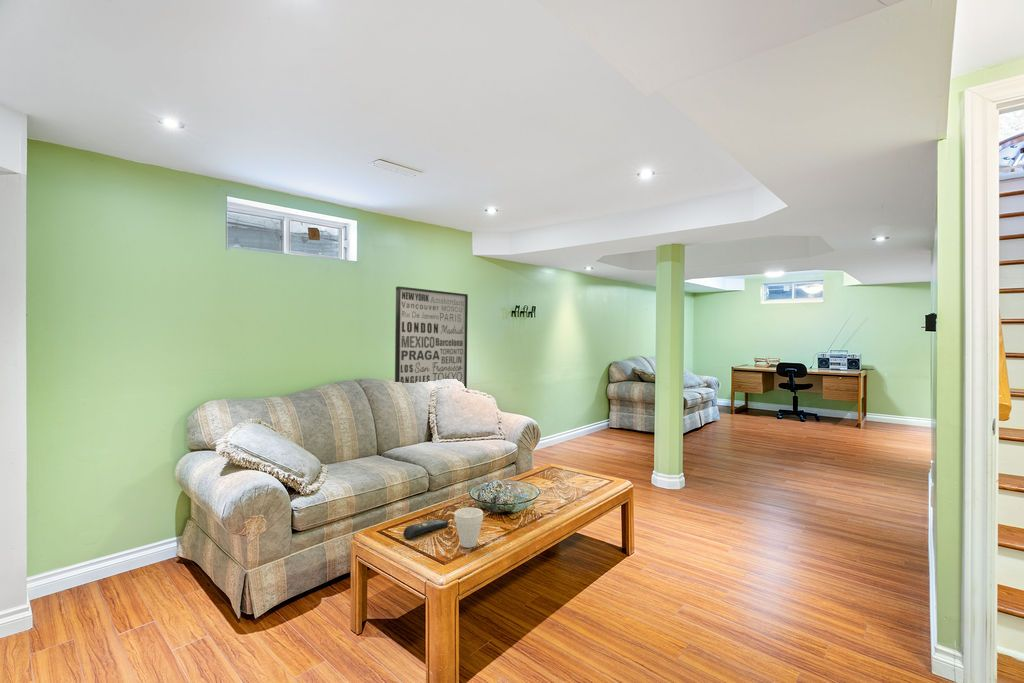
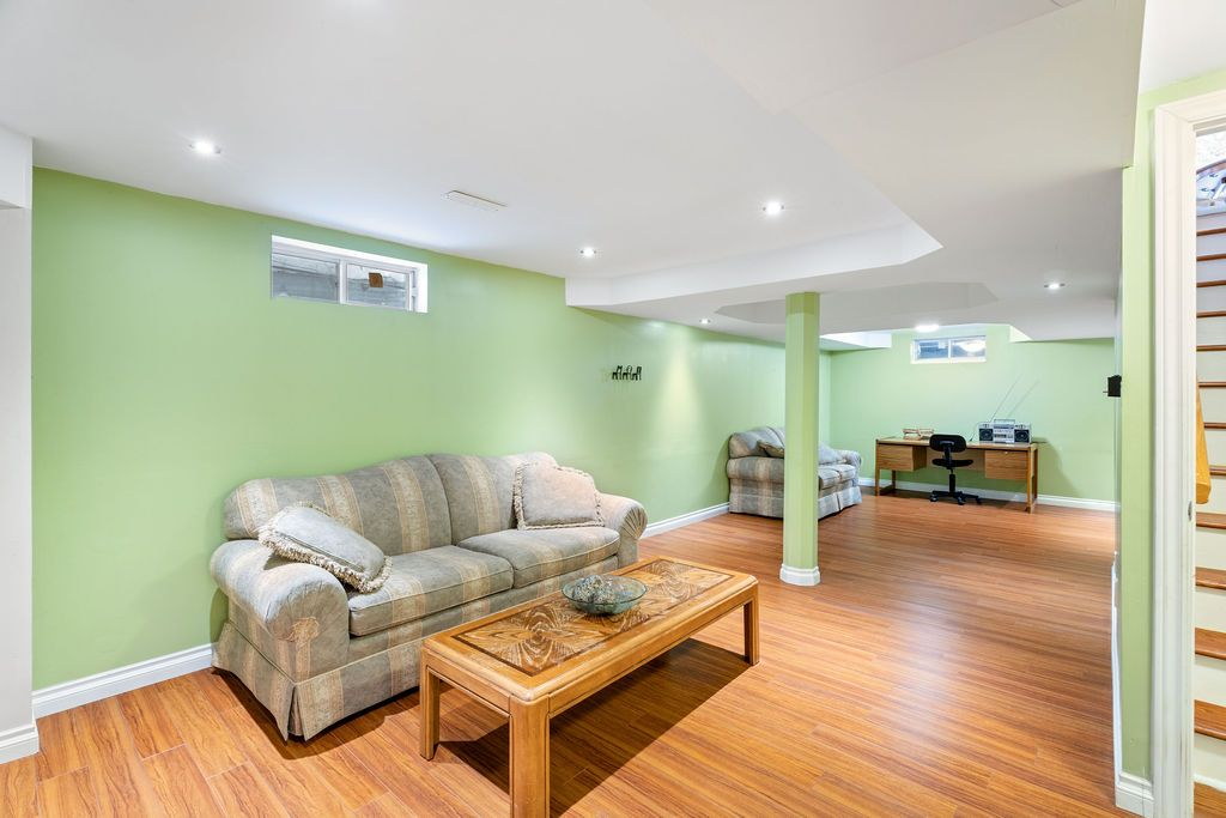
- cup (468, 528)
- remote control (426, 527)
- wall art (433, 348)
